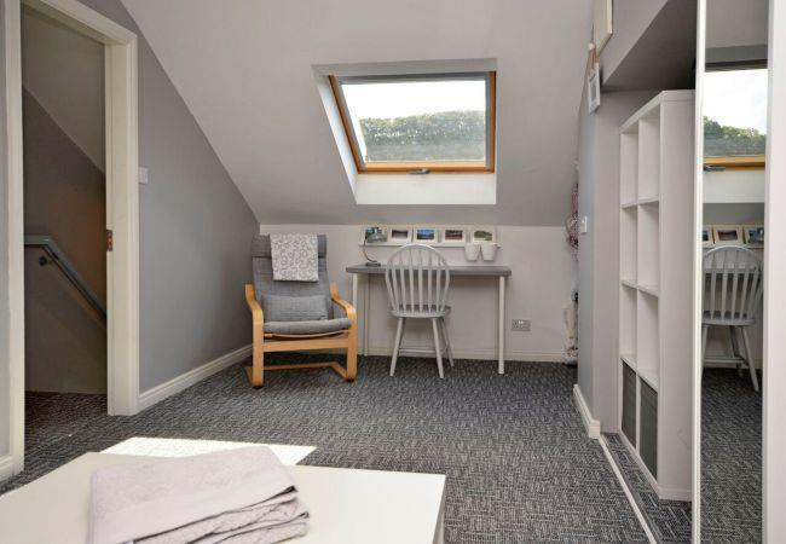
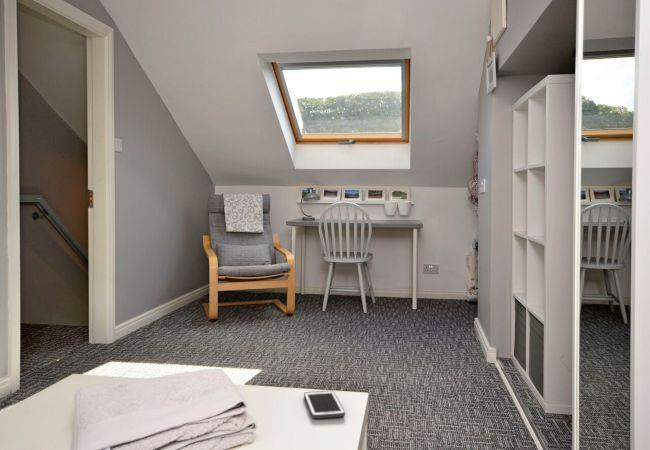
+ cell phone (323, 403)
